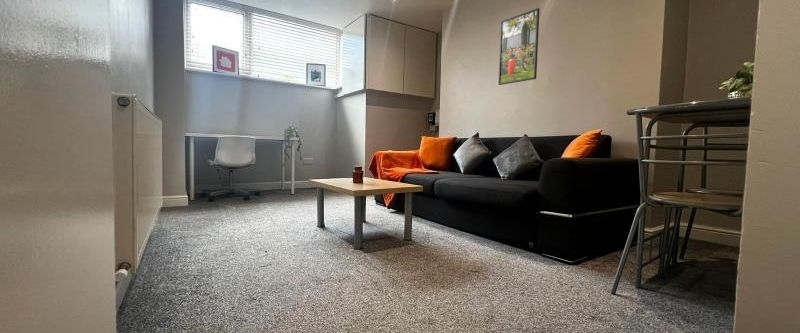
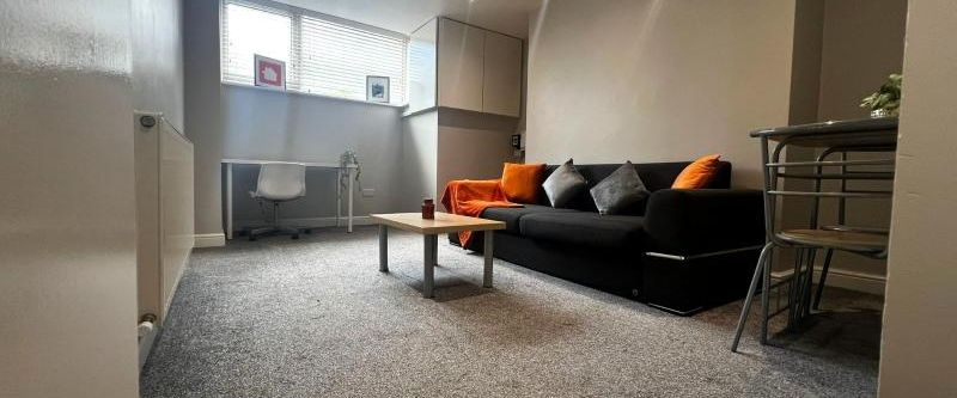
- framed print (517, 48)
